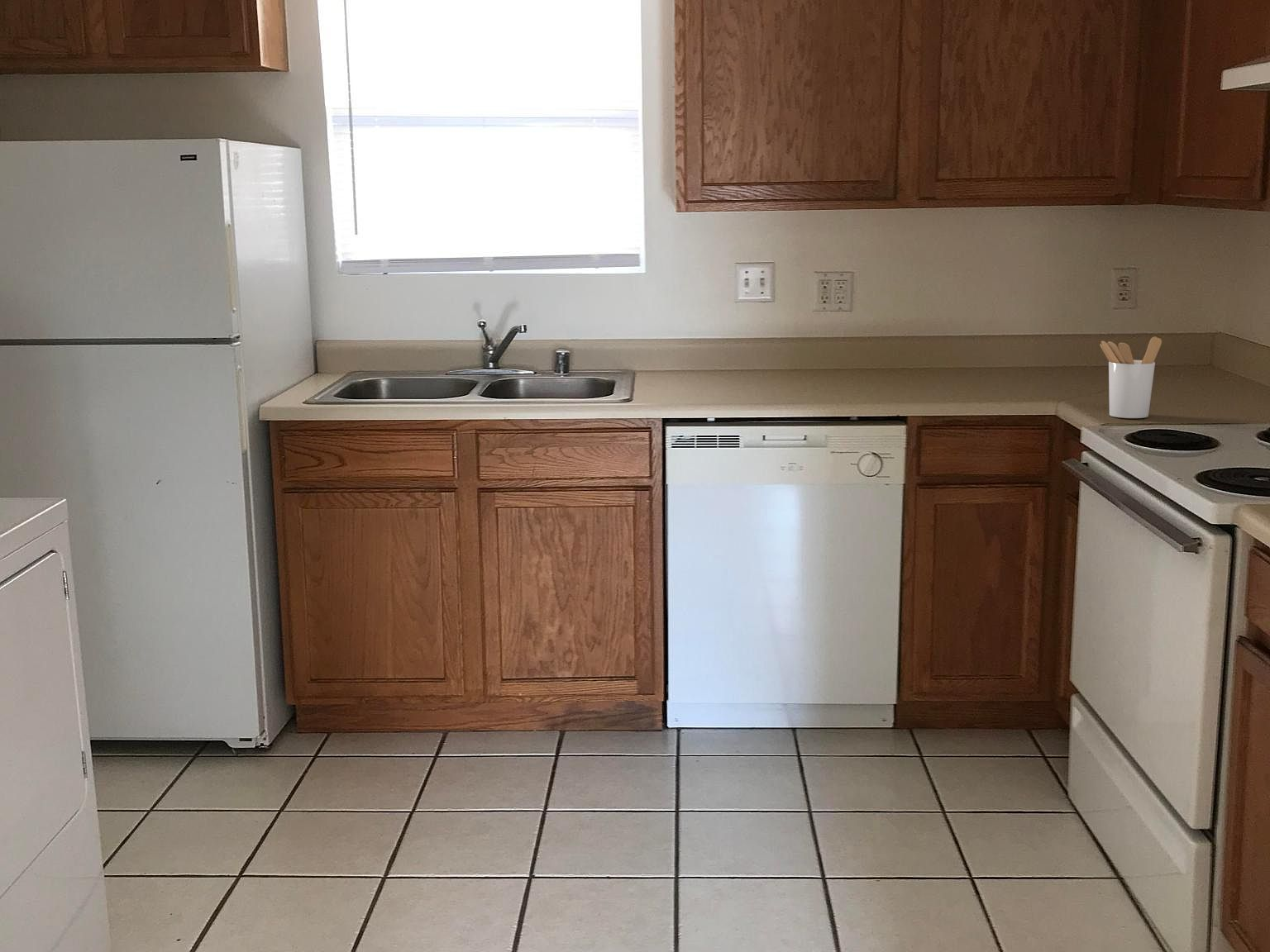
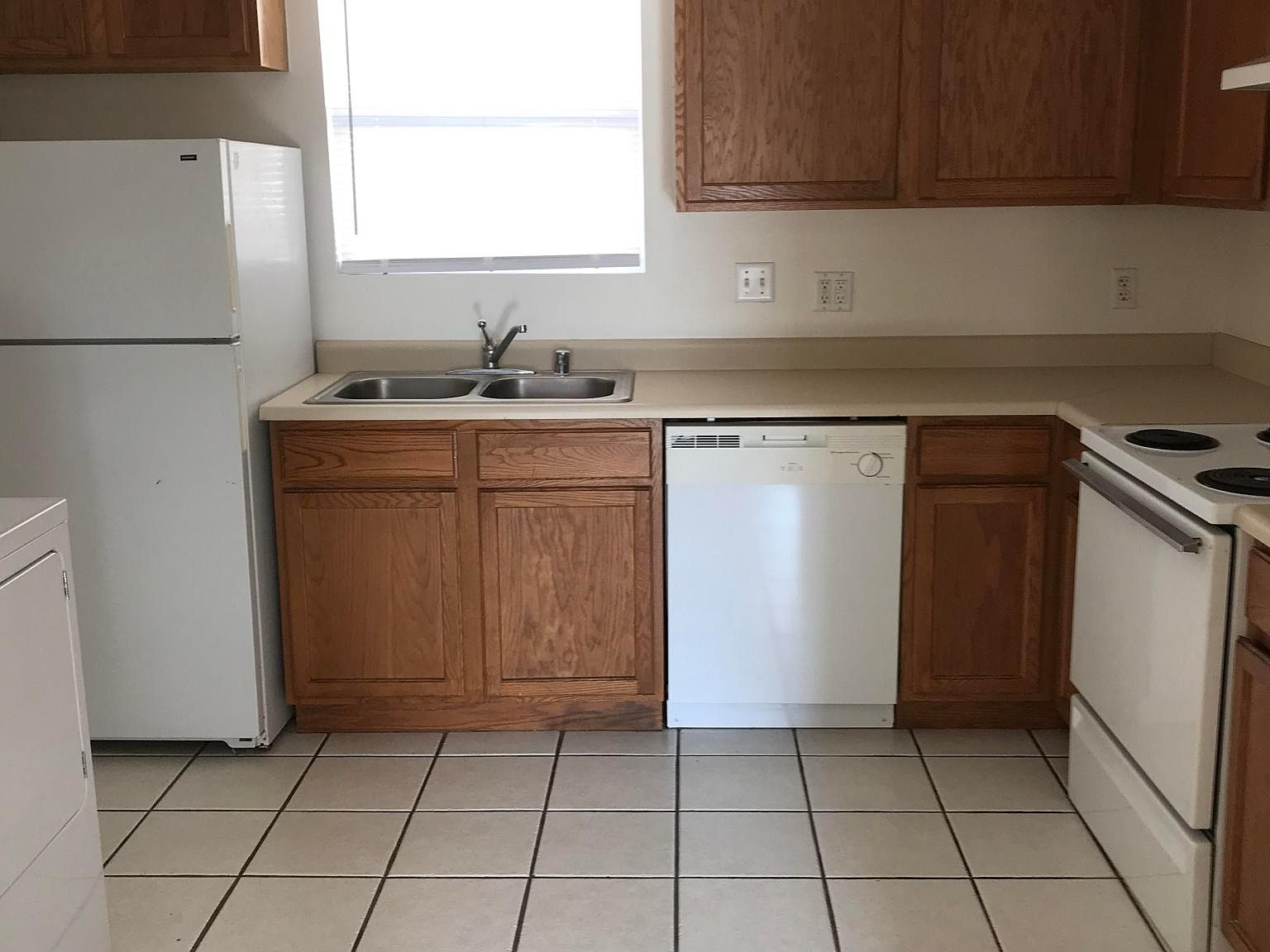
- utensil holder (1125, 376)
